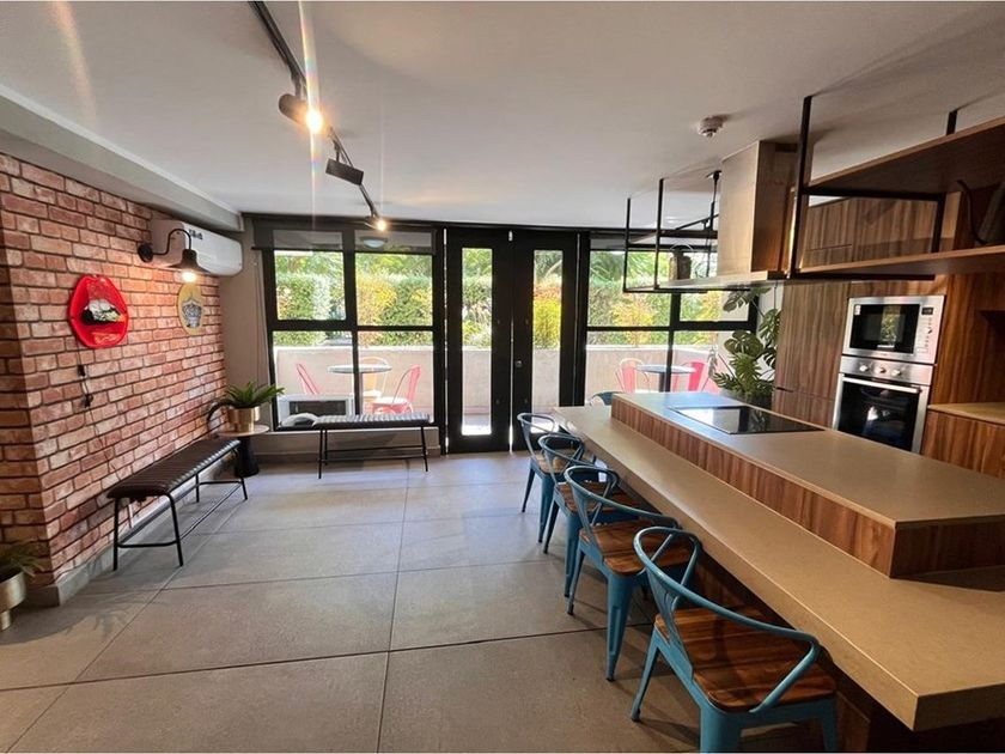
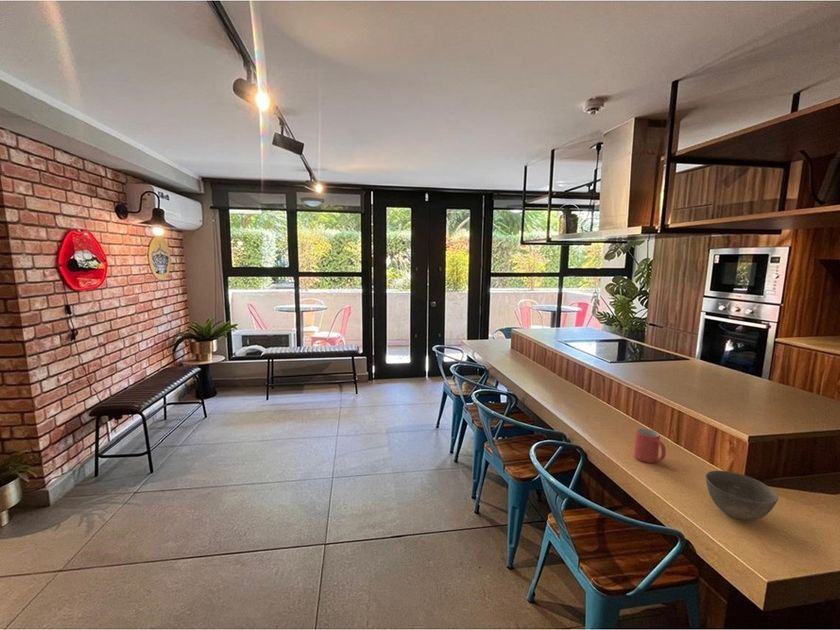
+ bowl (738, 500)
+ mug (650, 447)
